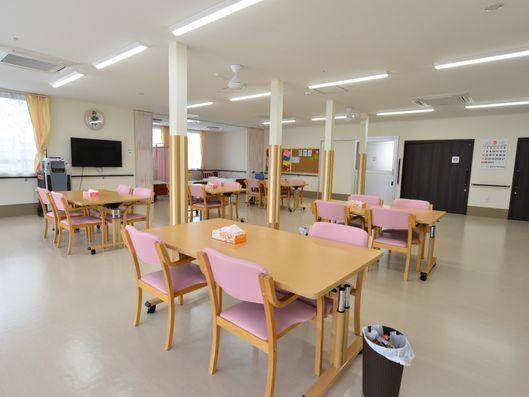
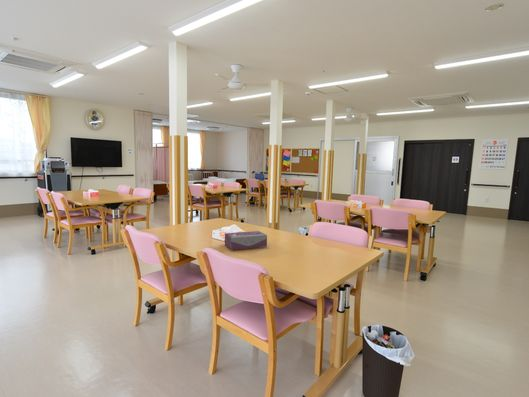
+ tissue box (245, 239)
